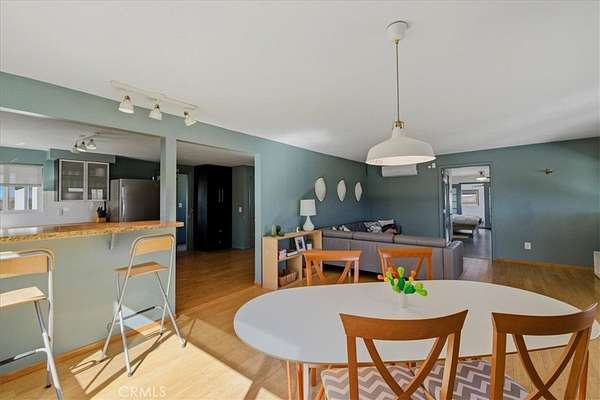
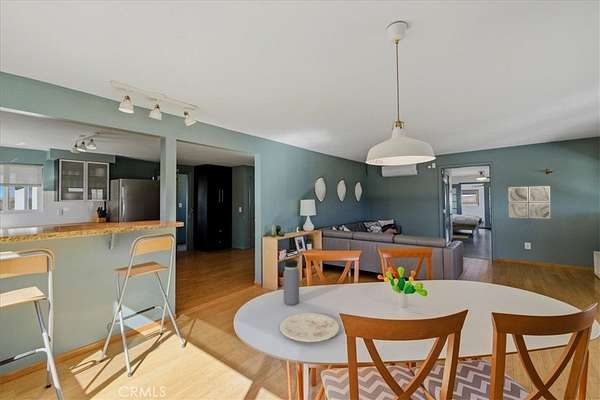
+ plate (309, 326)
+ water bottle (291, 278)
+ wall art (529, 201)
